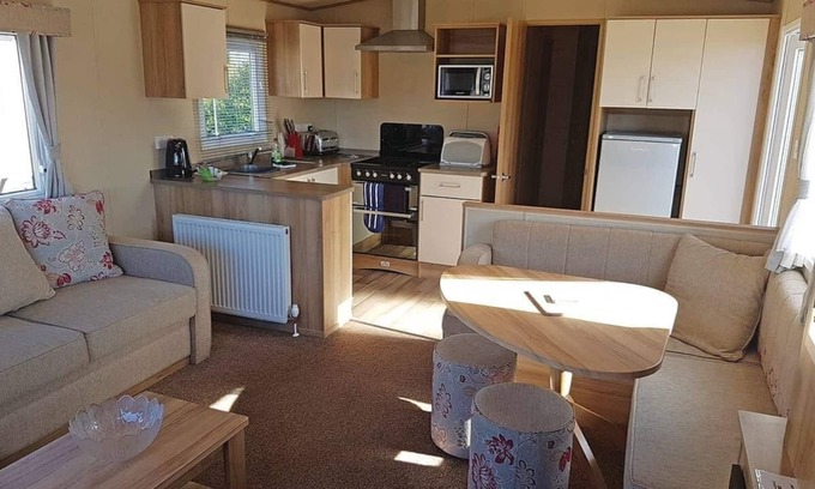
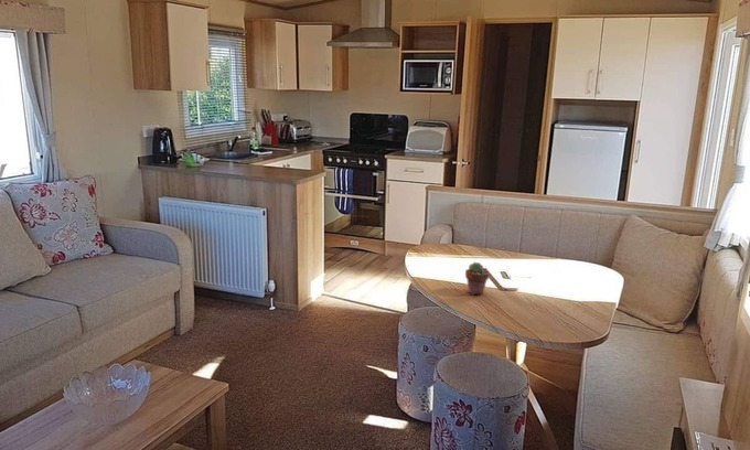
+ potted succulent (476, 277)
